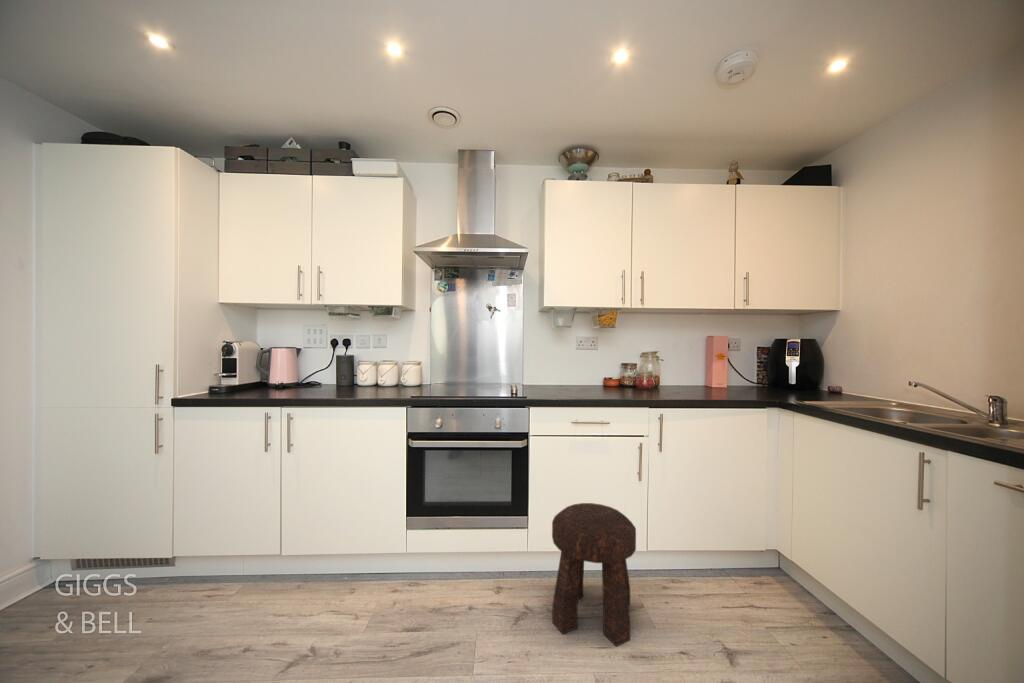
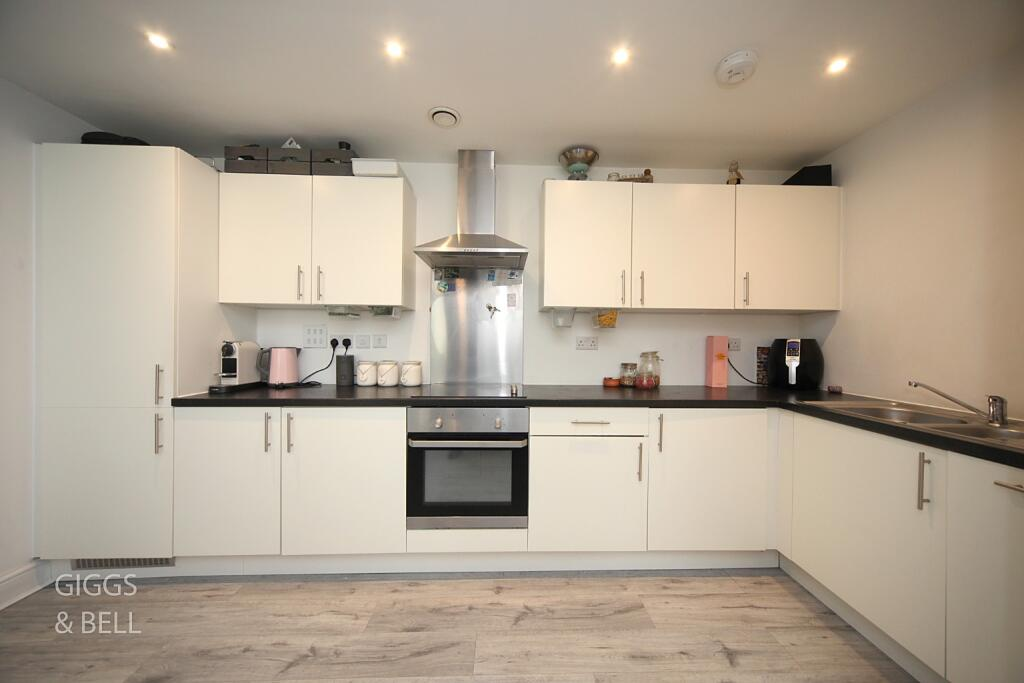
- stool (593, 562)
